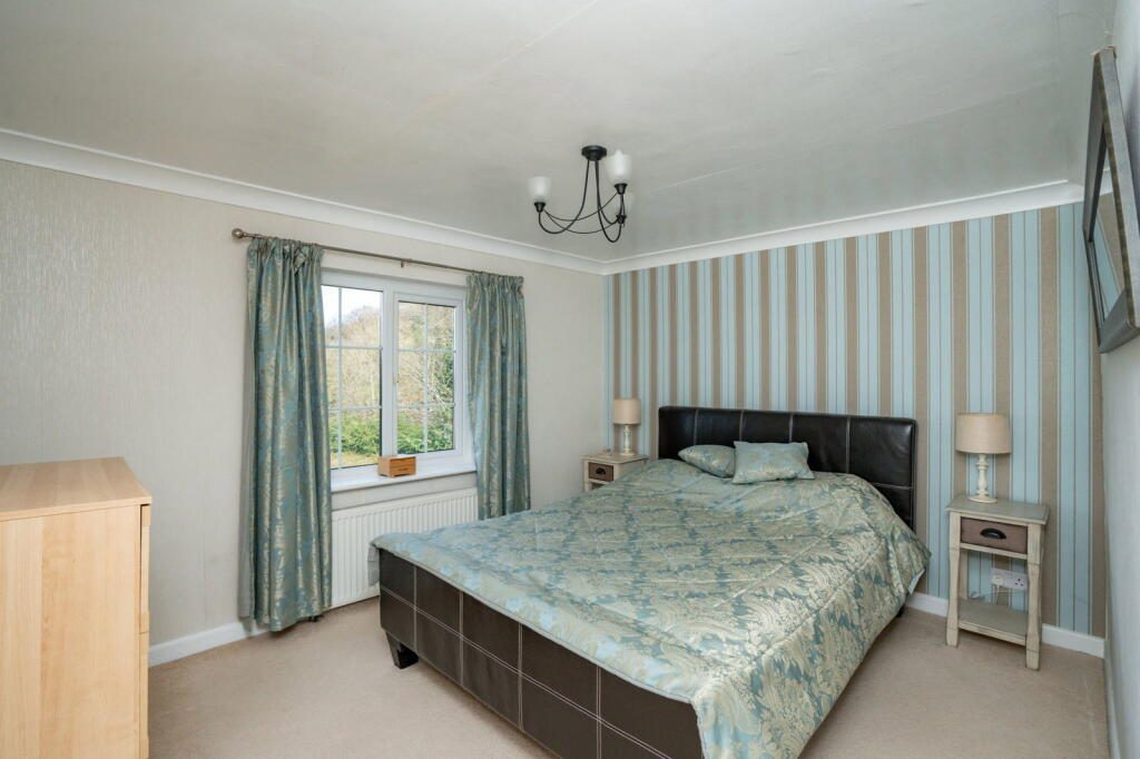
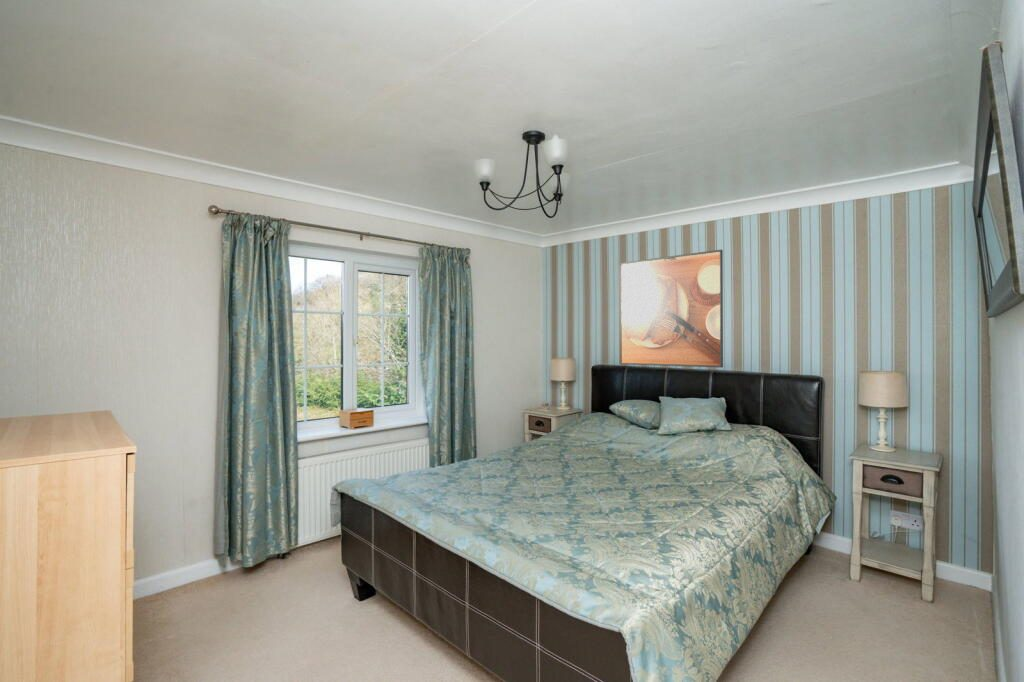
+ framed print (667, 311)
